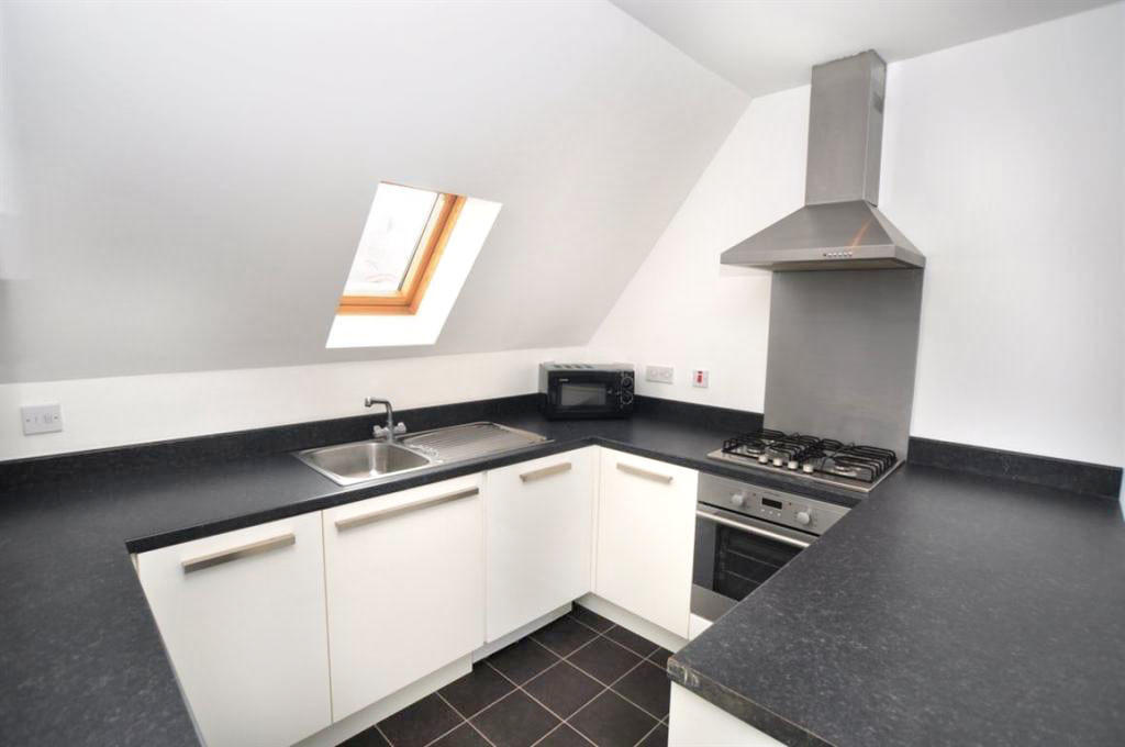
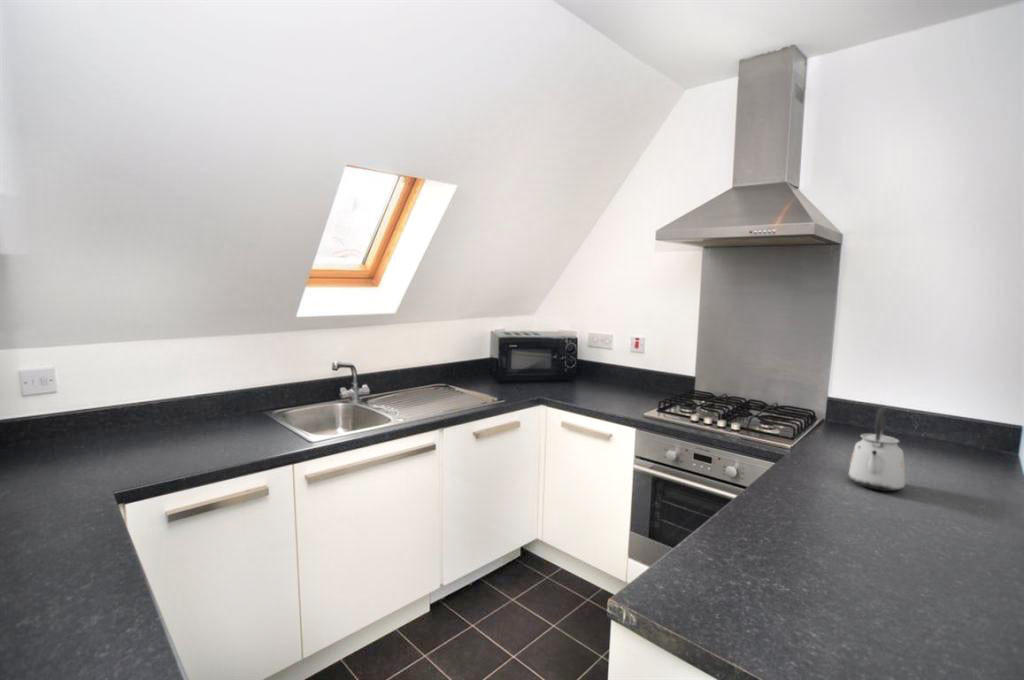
+ kettle (877, 449)
